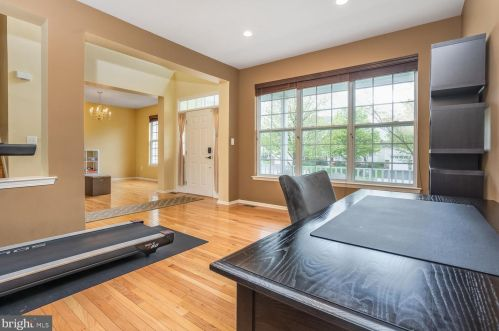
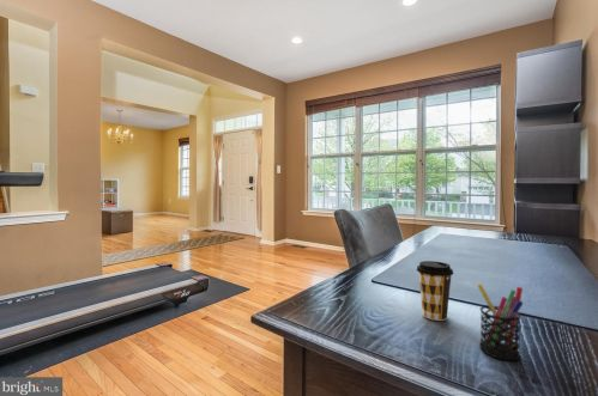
+ pen holder (503, 316)
+ coffee cup (434, 290)
